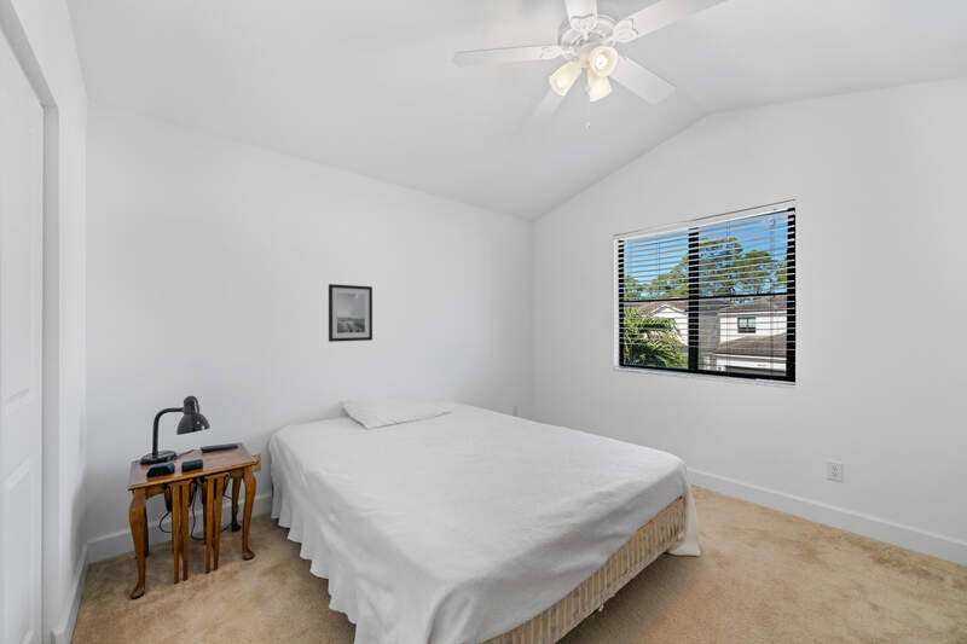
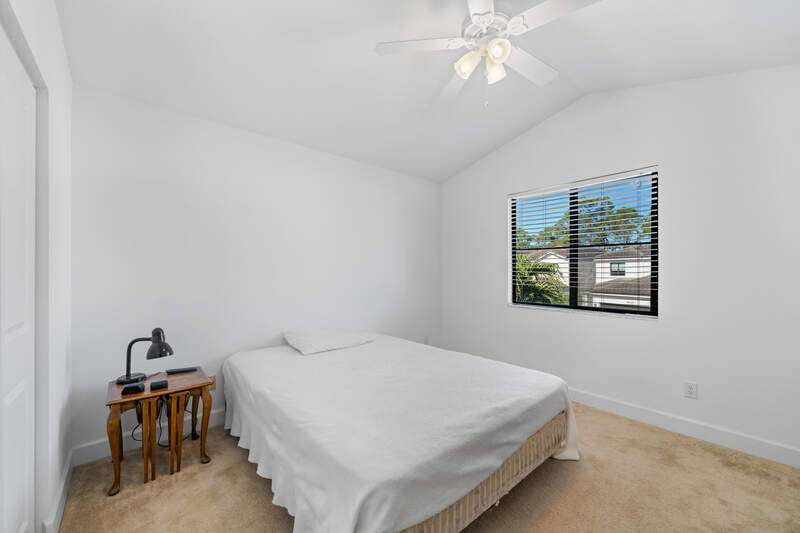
- wall art (351, 313)
